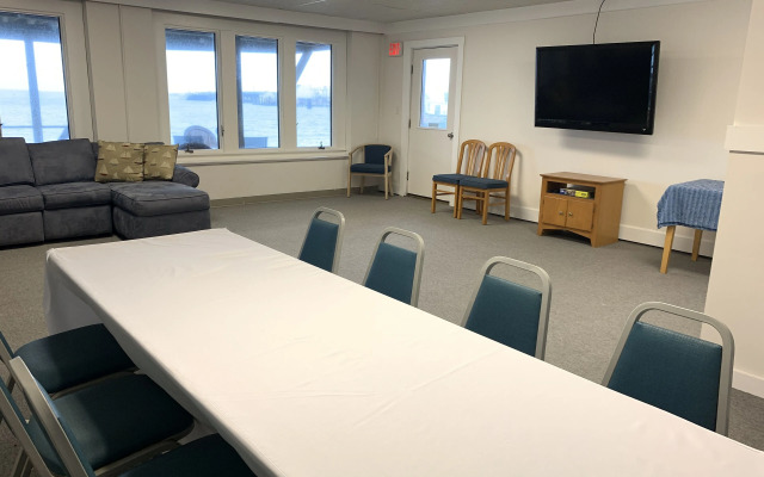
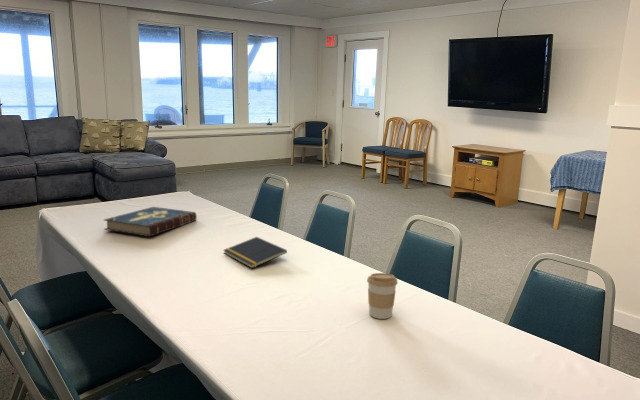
+ notepad (254, 251)
+ coffee cup (381, 294)
+ book (152, 220)
